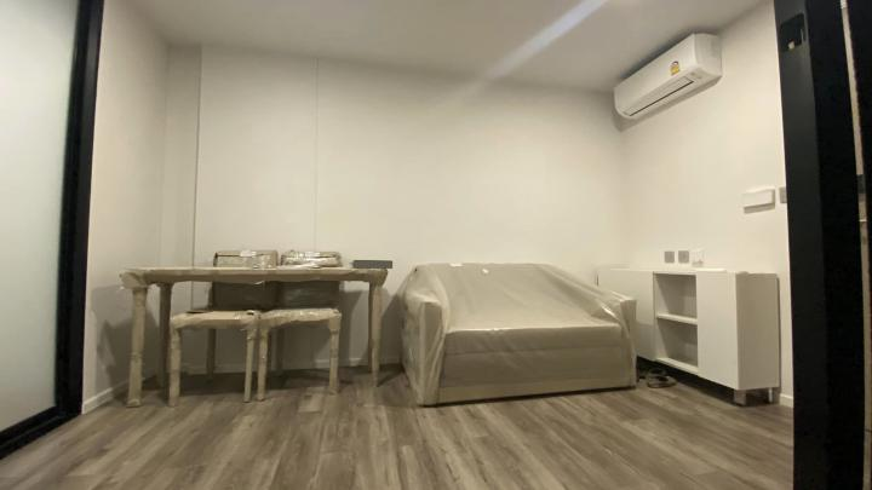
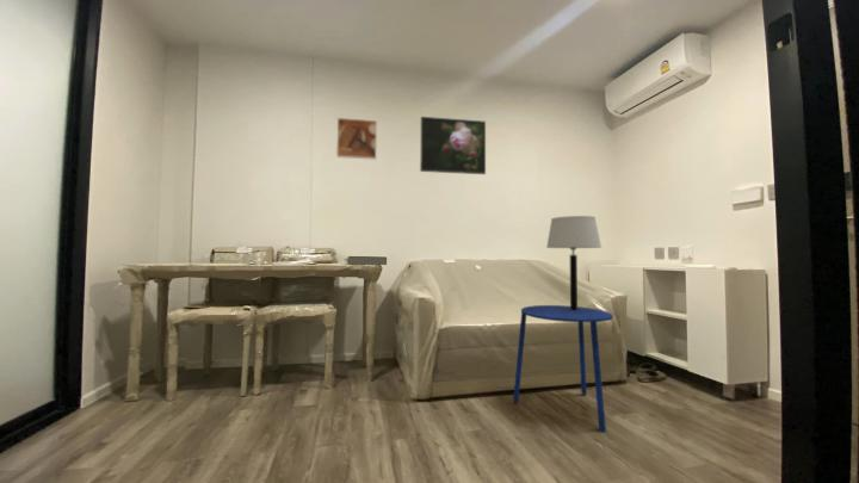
+ table lamp (573, 264)
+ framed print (453, 145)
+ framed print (357, 138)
+ side table (580, 360)
